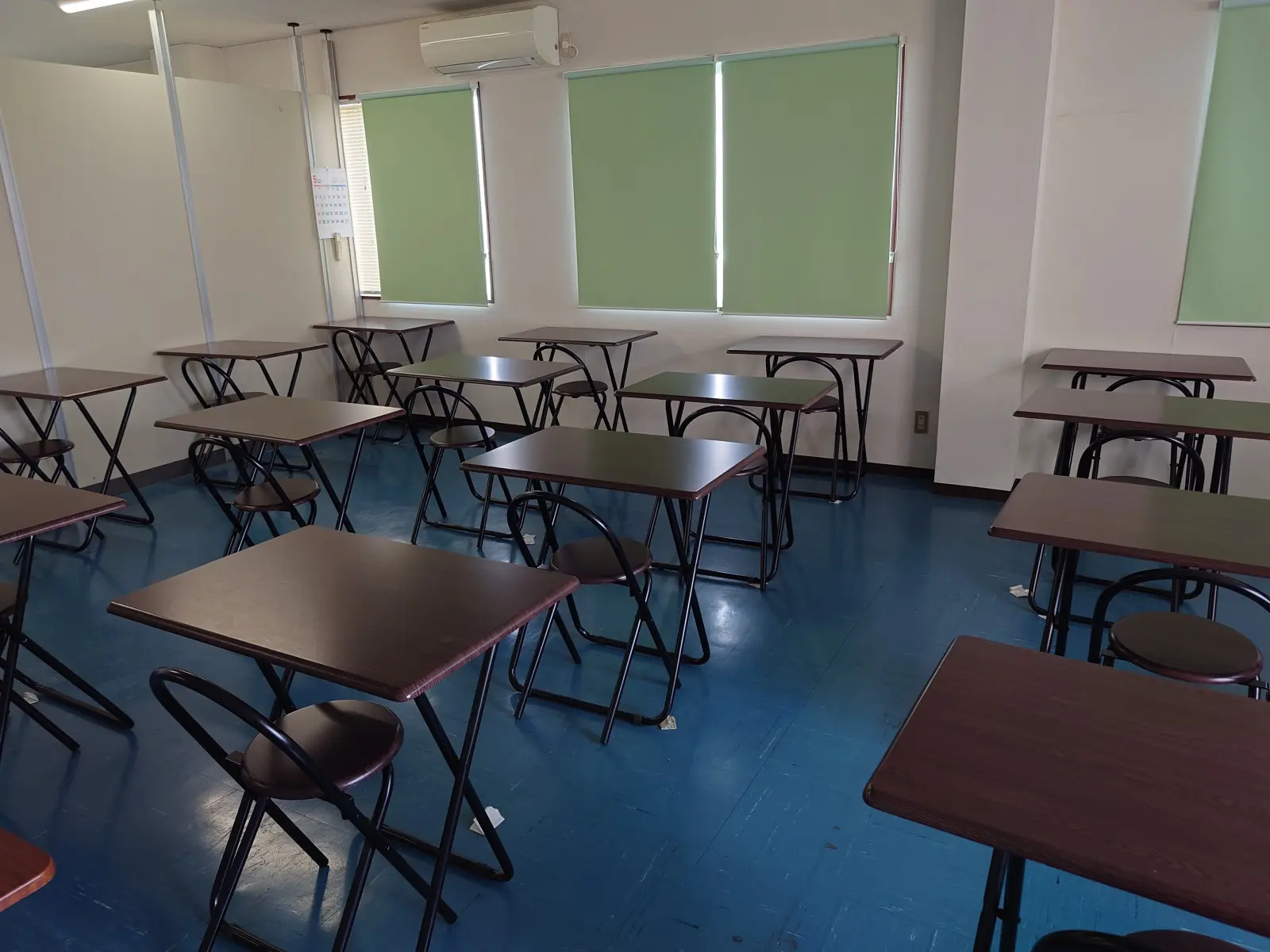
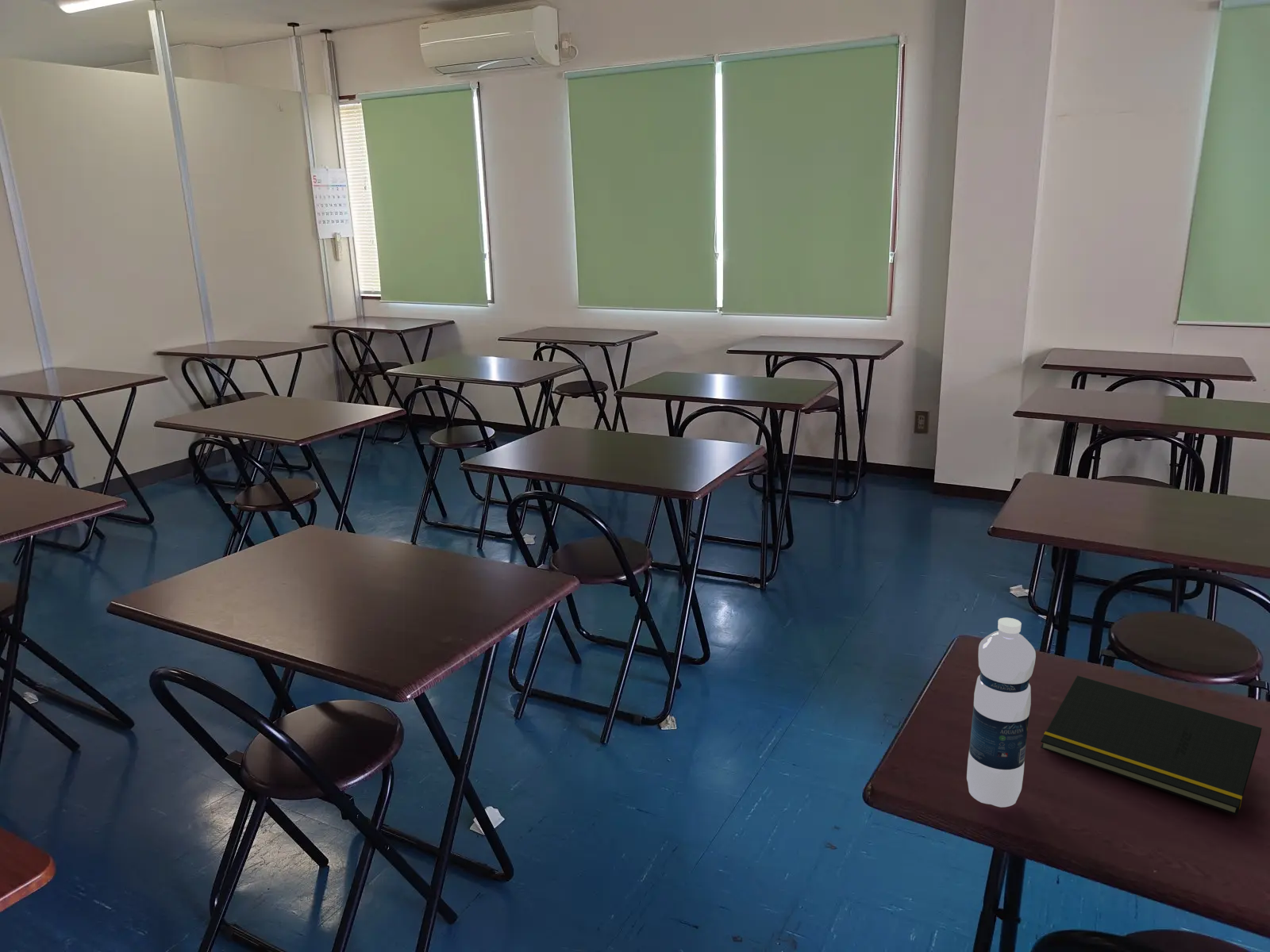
+ notepad (1149, 738)
+ water bottle (1001, 710)
